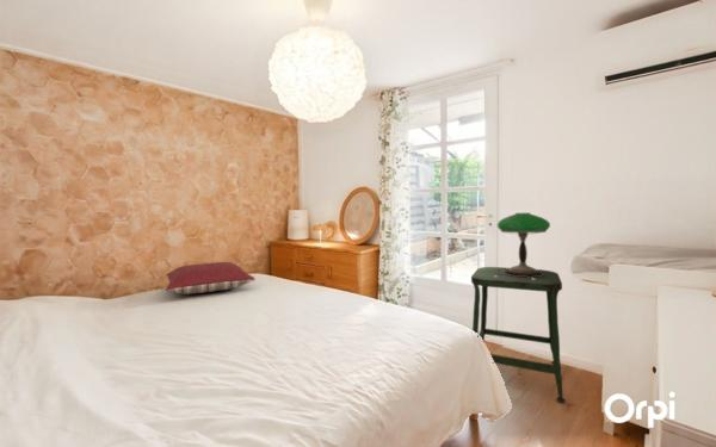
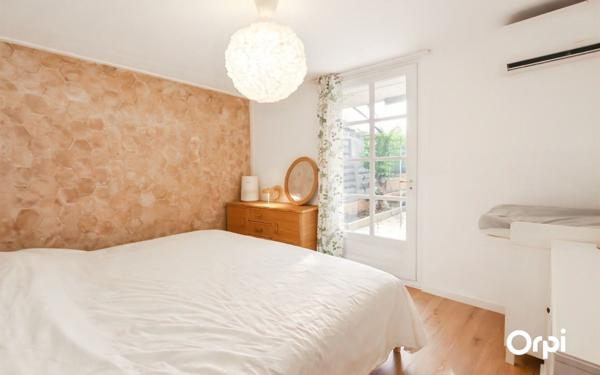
- stool (514, 333)
- table lamp (523, 242)
- pillow (209, 277)
